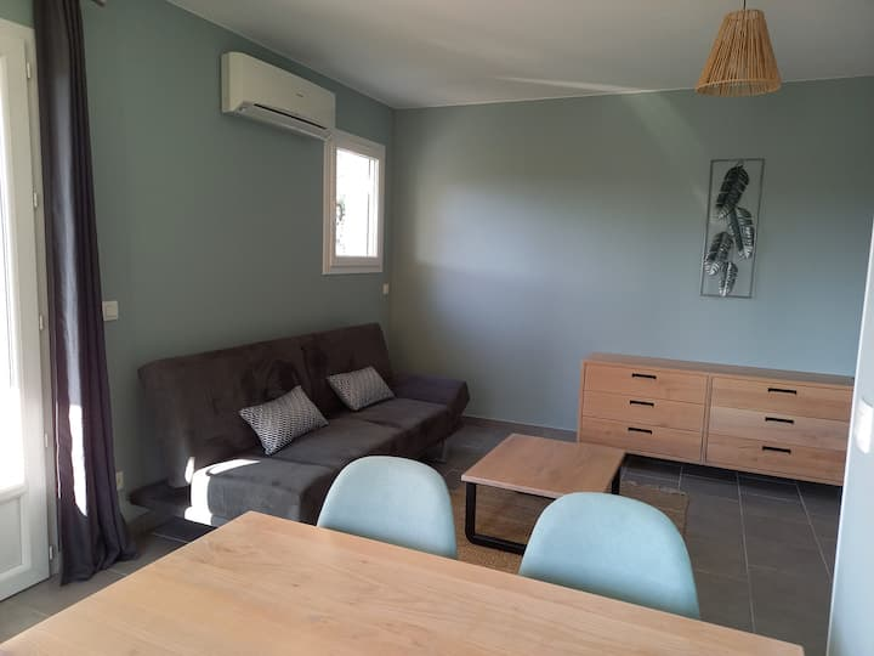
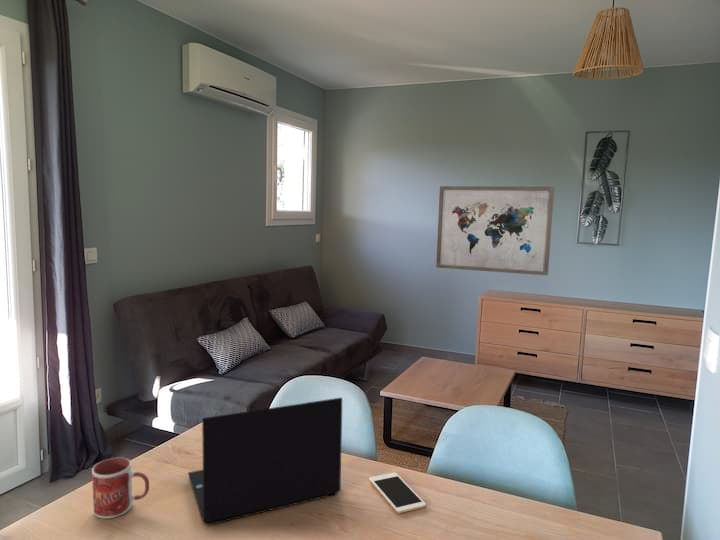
+ laptop (262, 438)
+ wall art (492, 229)
+ mug (120, 487)
+ cell phone (396, 491)
